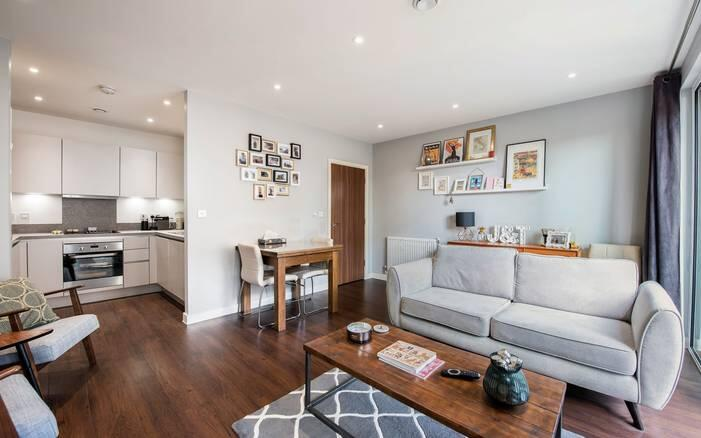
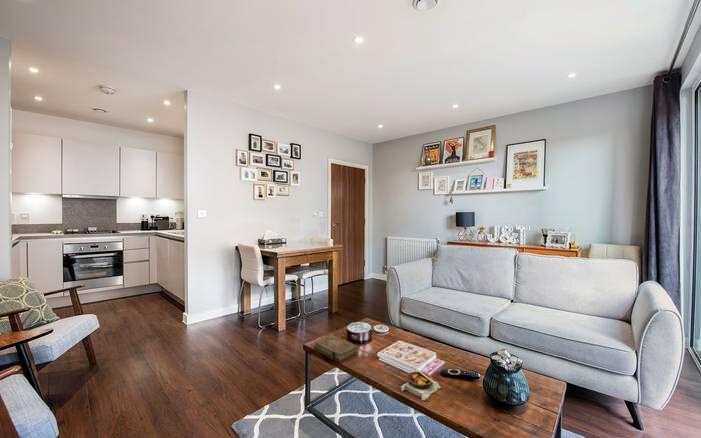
+ soup bowl (421, 382)
+ book (335, 347)
